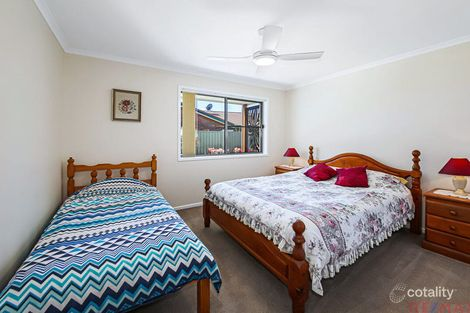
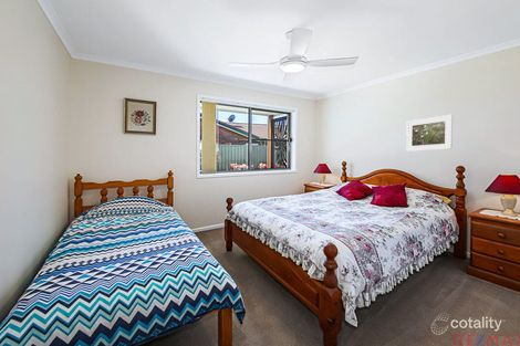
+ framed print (427, 134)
